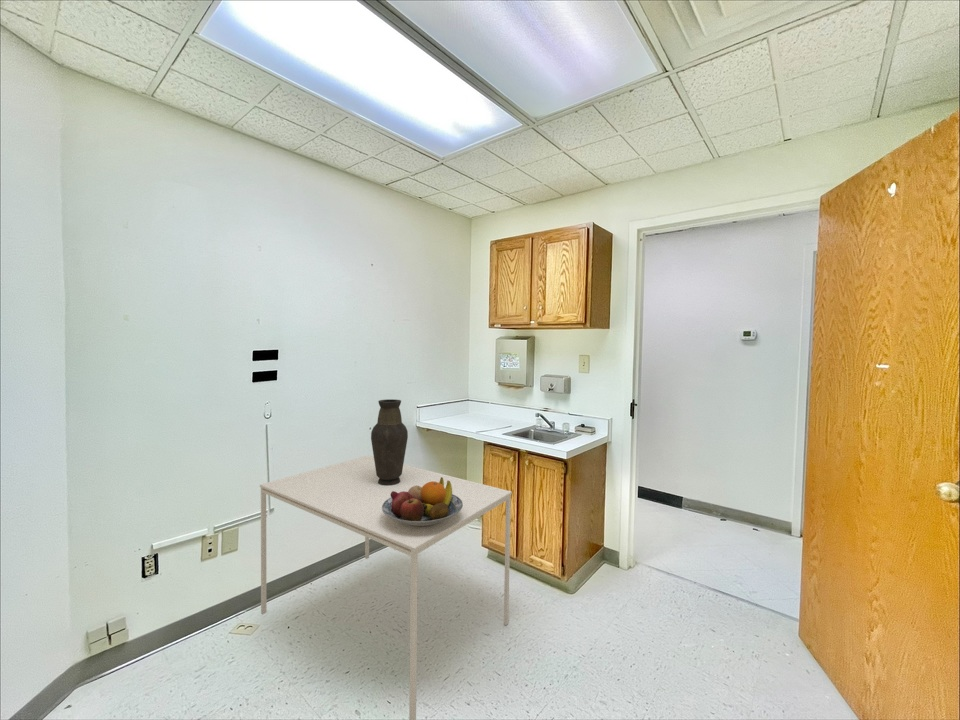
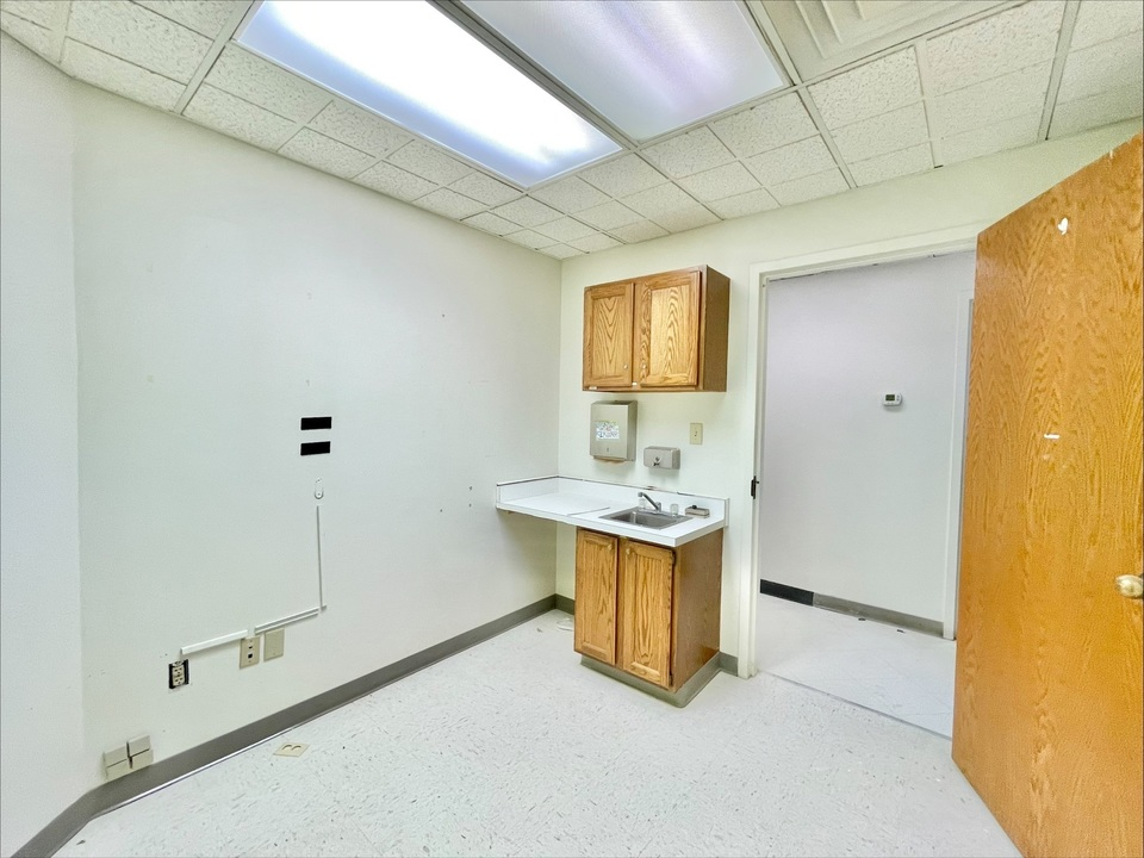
- fruit bowl (422, 500)
- dining table (388, 546)
- vase (389, 441)
